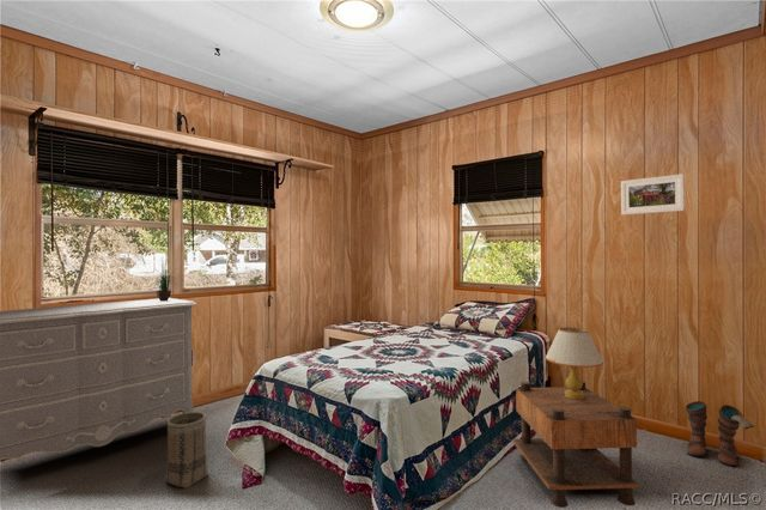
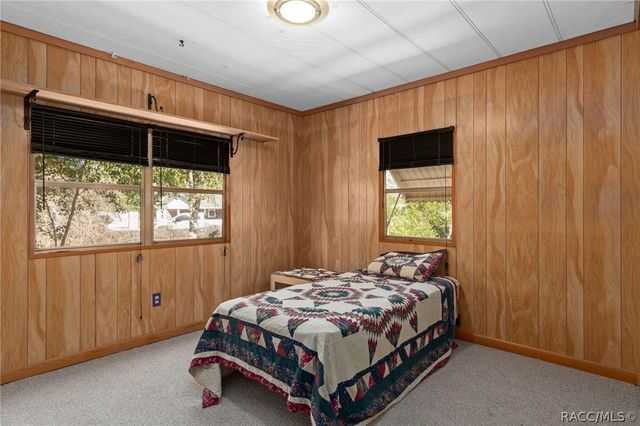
- table lamp (573, 363)
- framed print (651, 195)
- boots (719, 430)
- potted plant (165, 277)
- nightstand (570, 436)
- dresser (93, 380)
- basket (187, 448)
